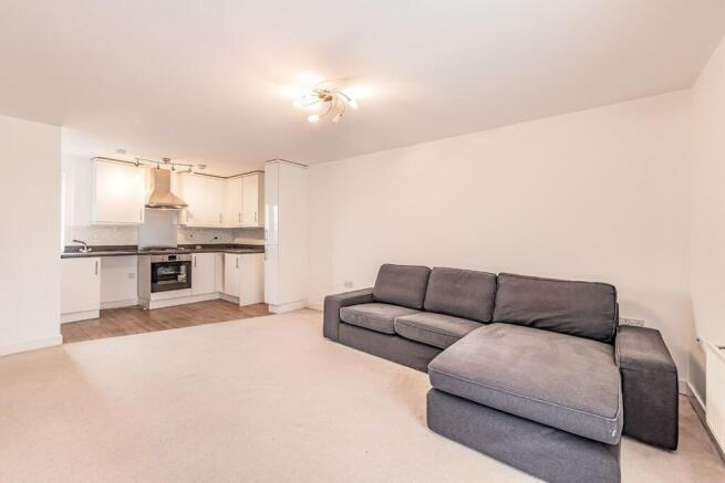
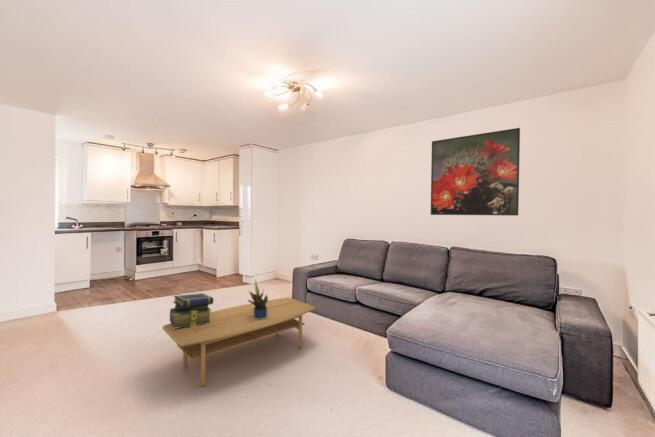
+ stack of books (191, 308)
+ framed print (471, 175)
+ potted plant (257, 298)
+ coffee table (246, 335)
